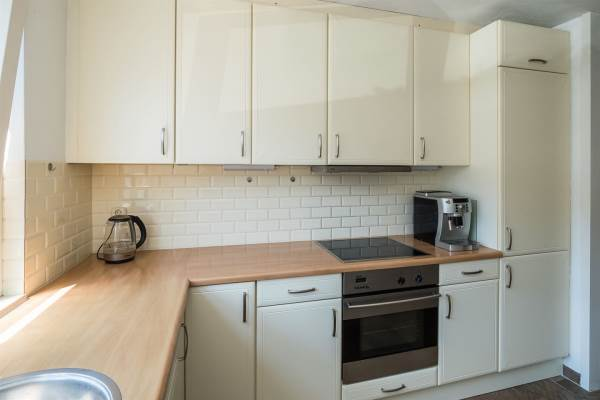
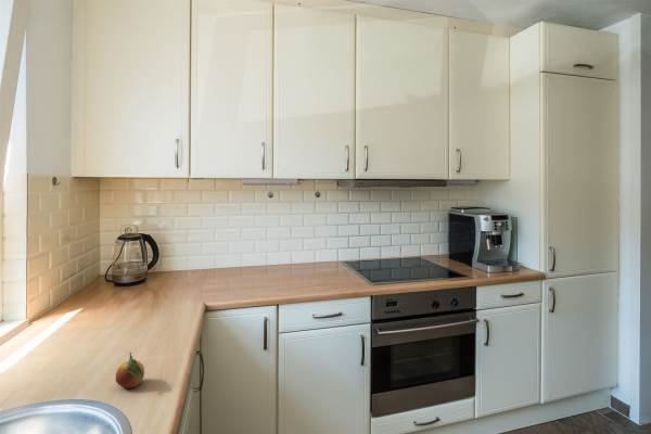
+ fruit (132, 371)
